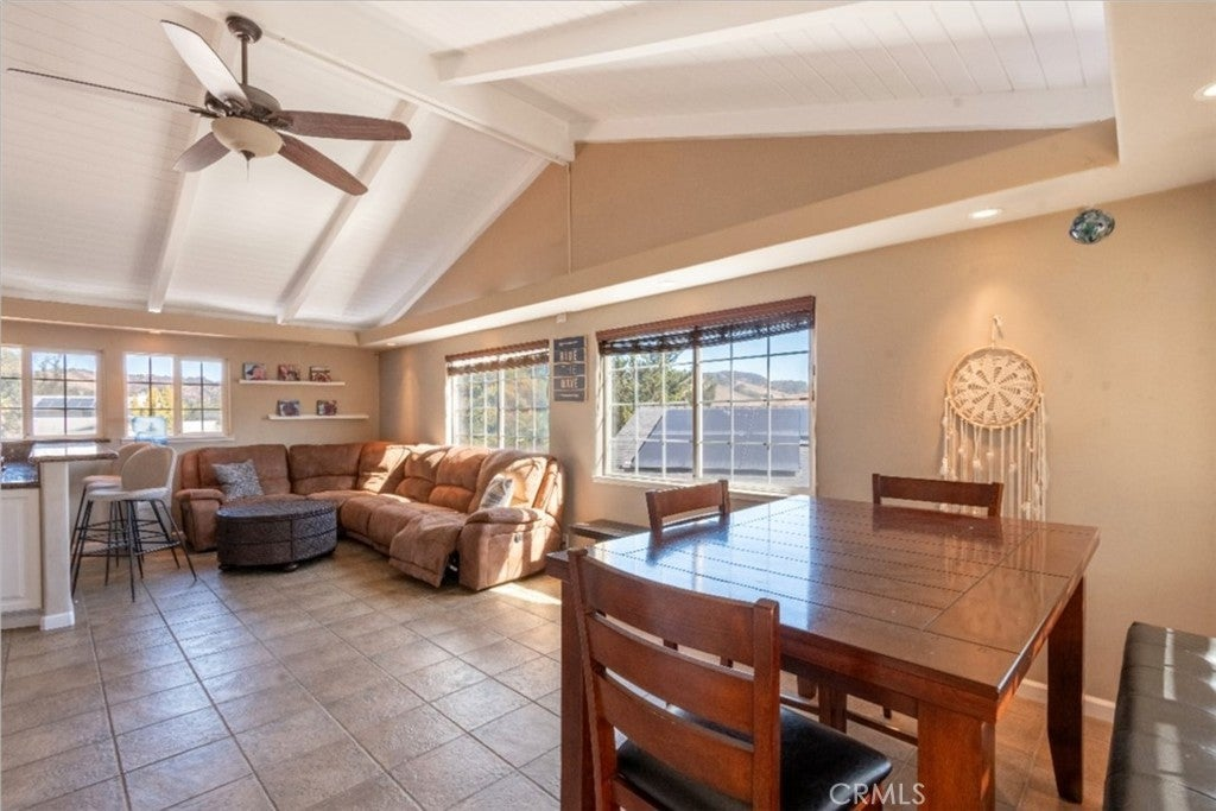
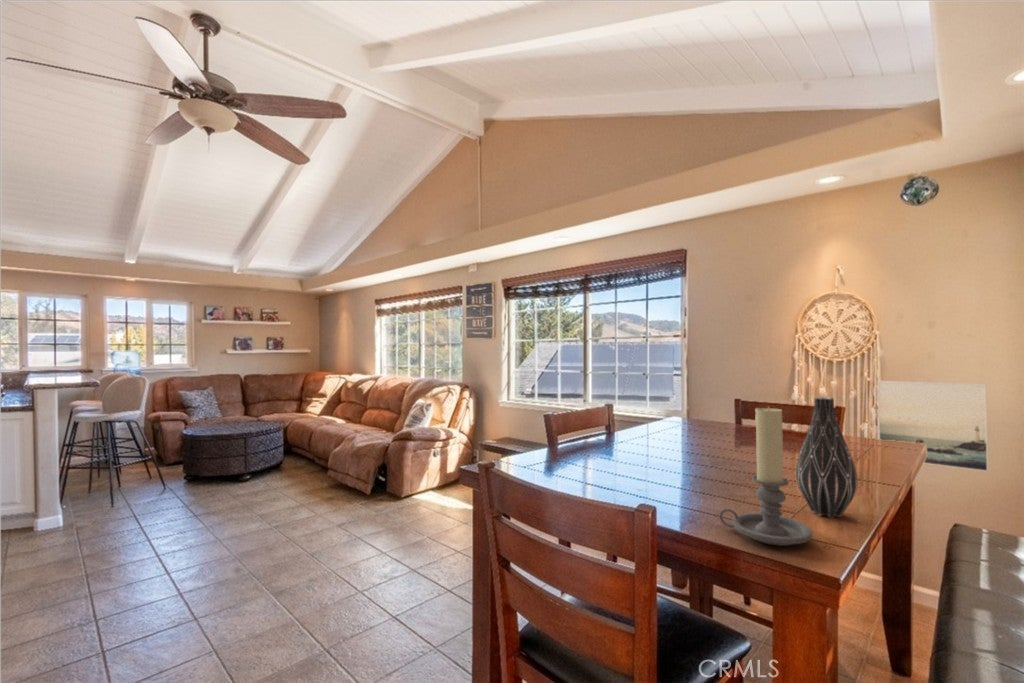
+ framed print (929, 423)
+ candle holder (762, 470)
+ vase (825, 455)
